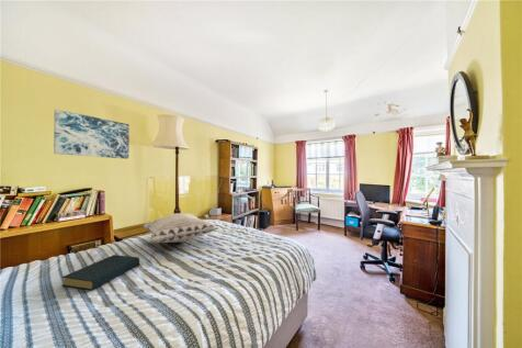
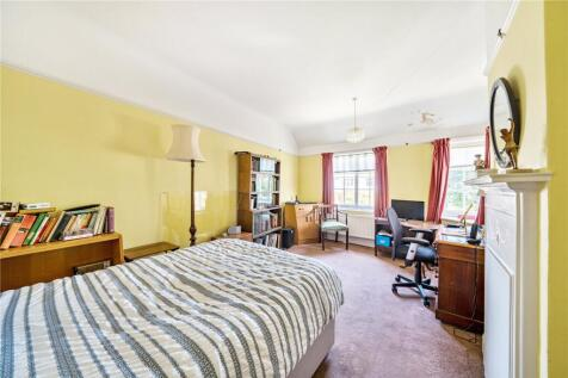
- decorative pillow (179, 226)
- wall art (95, 137)
- hardback book (104, 269)
